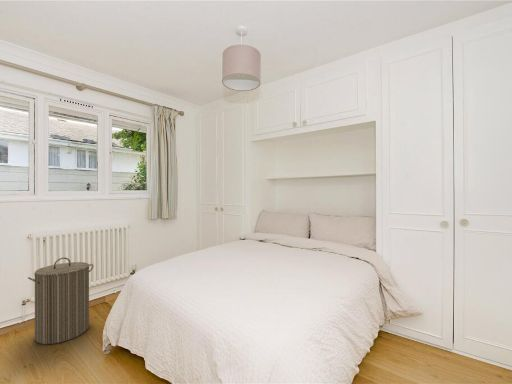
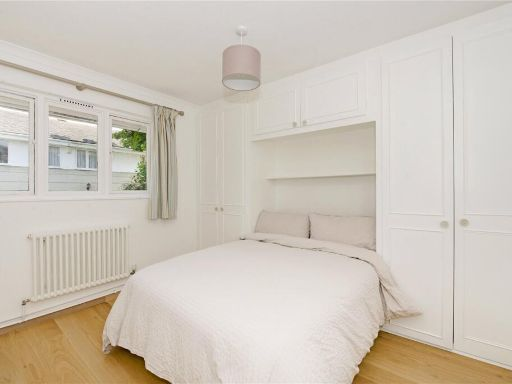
- laundry hamper (63, 294)
